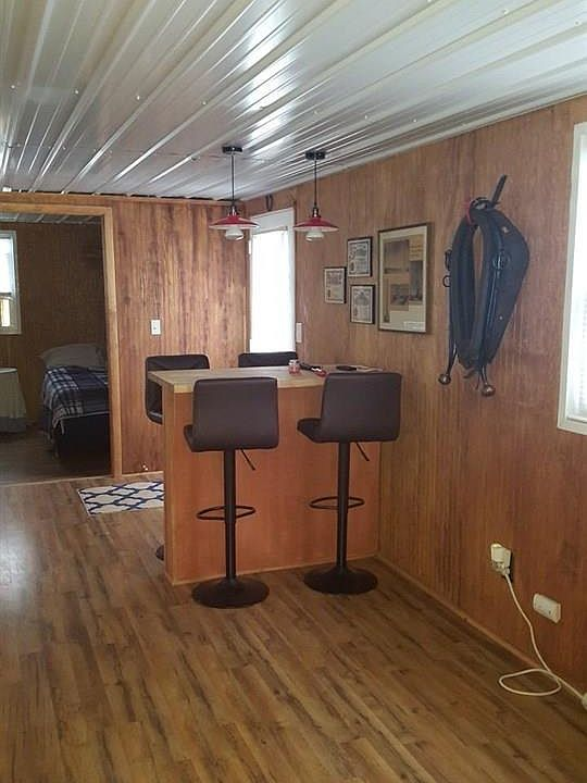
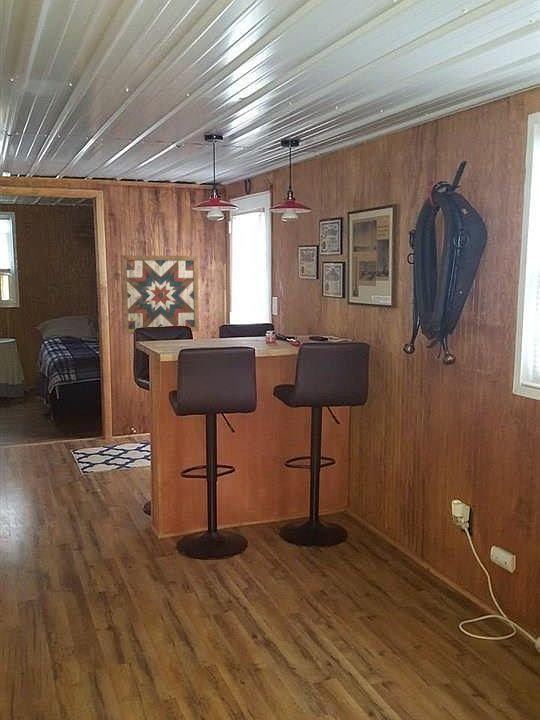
+ wall art (160, 294)
